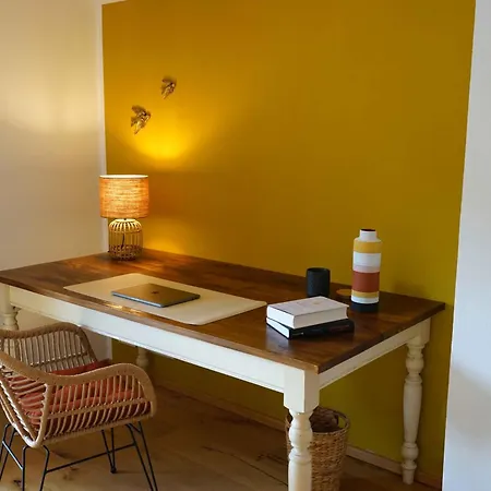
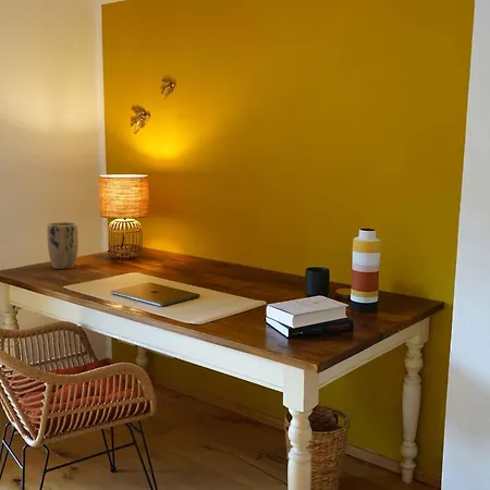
+ plant pot (62, 245)
